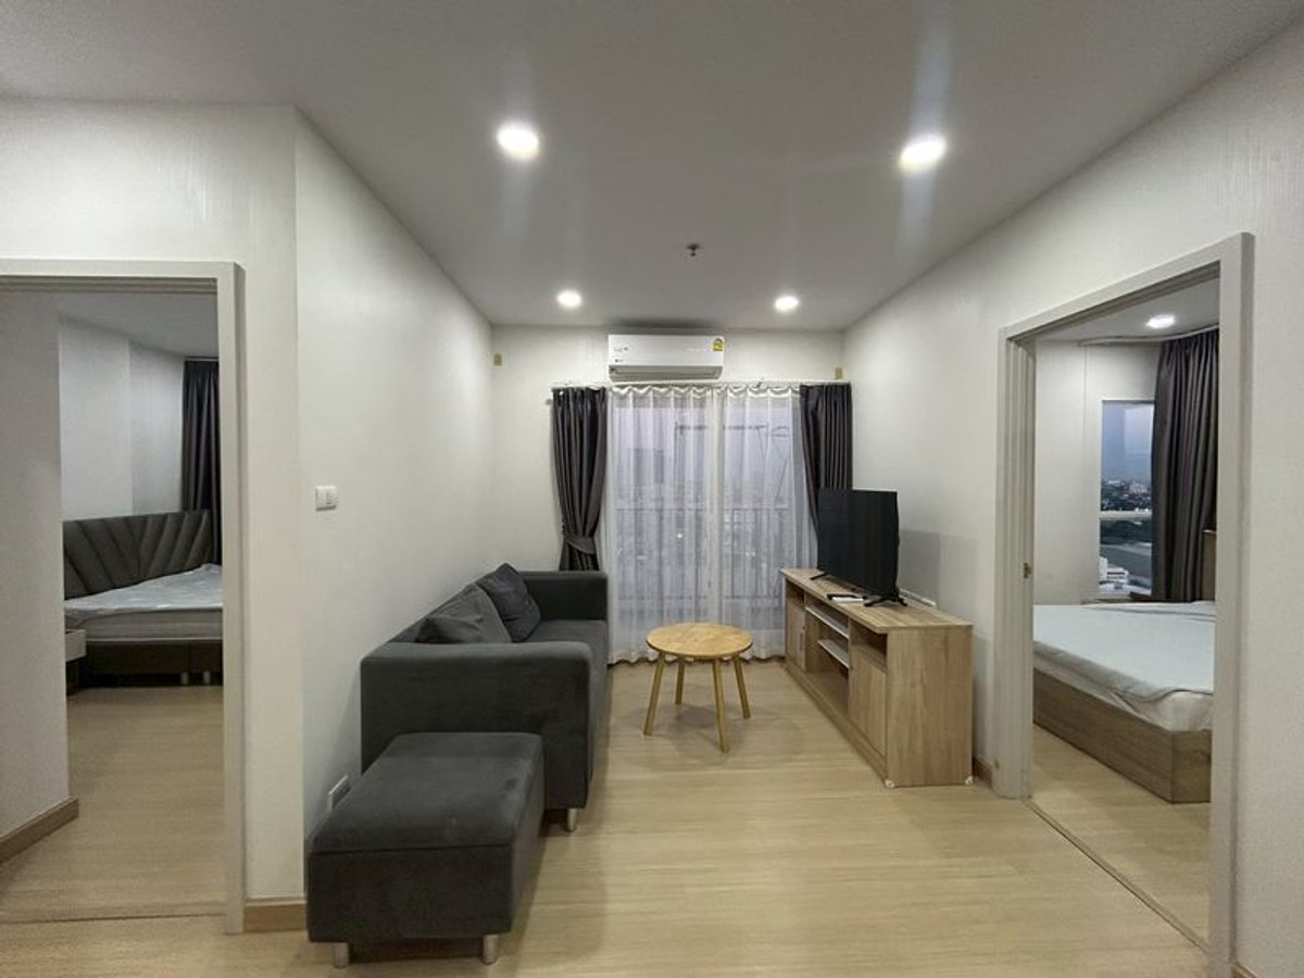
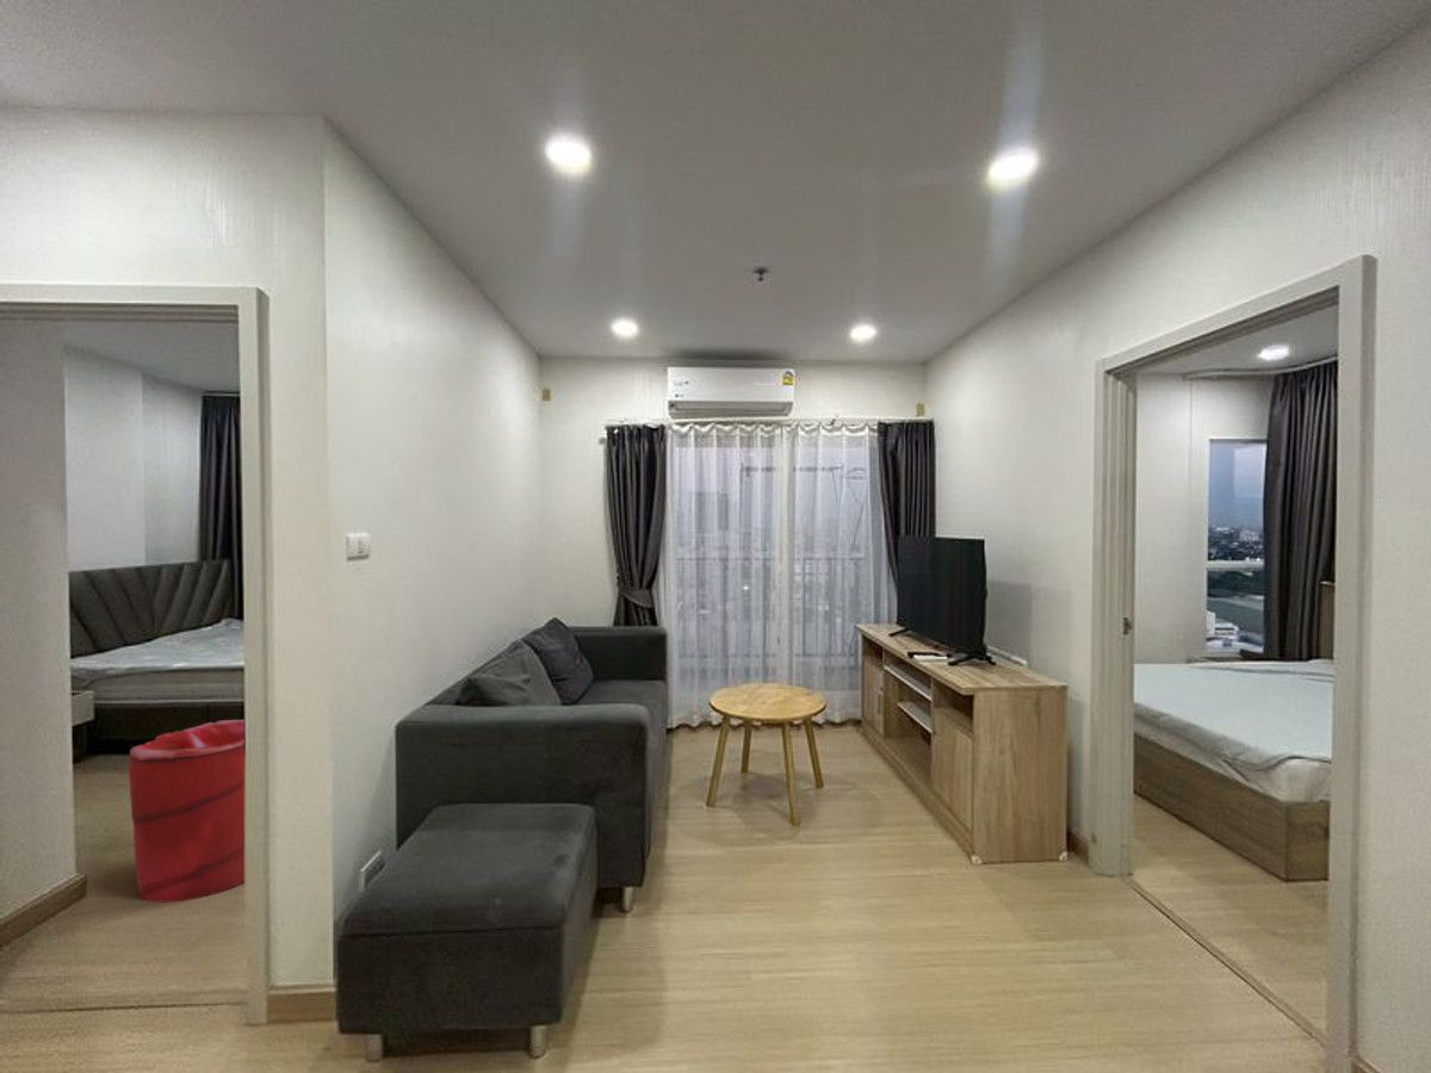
+ laundry hamper (202, 802)
